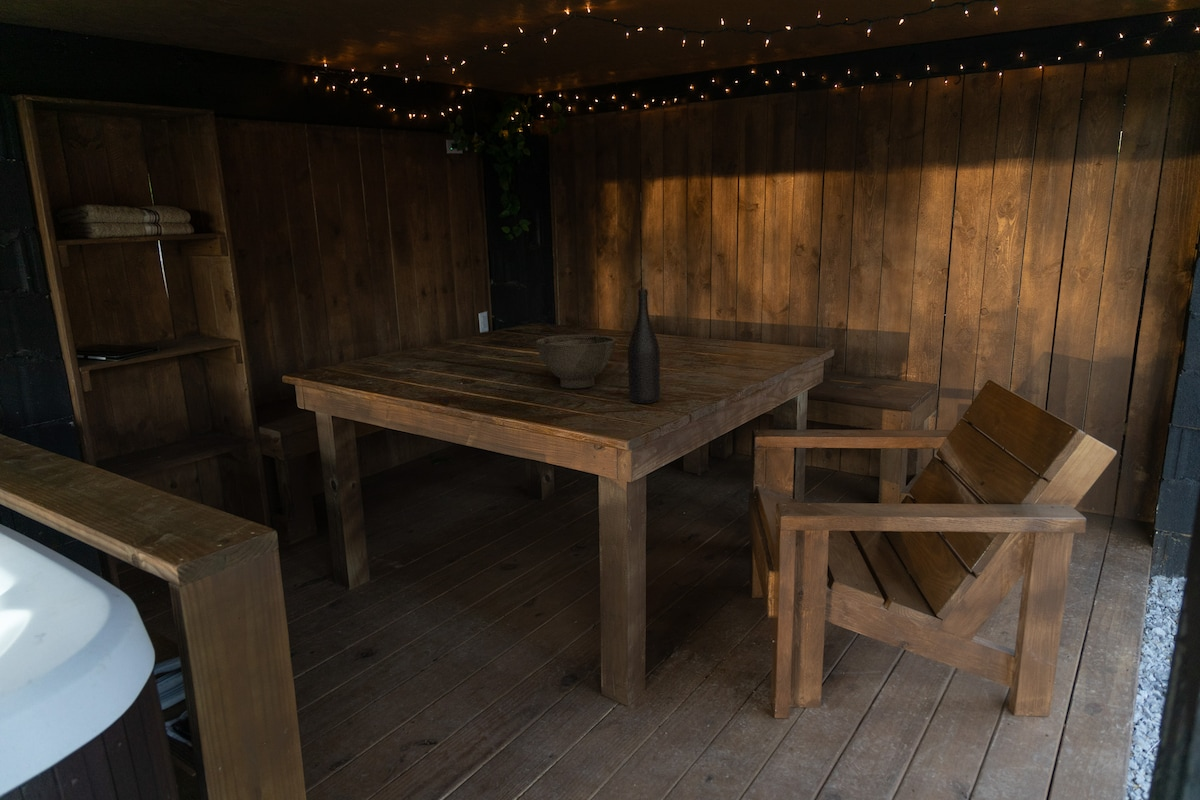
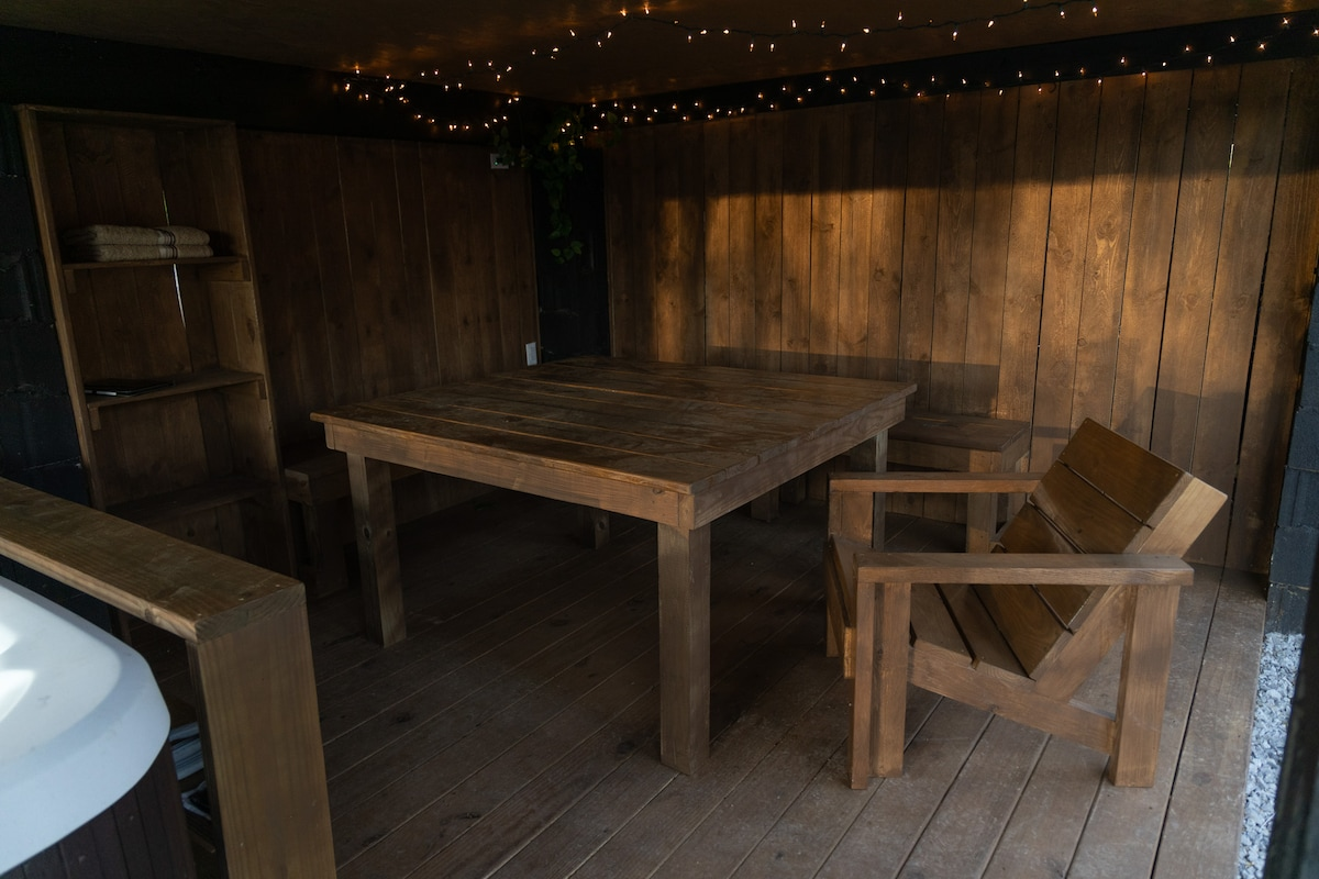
- bowl (576, 362)
- wine bottle (643, 346)
